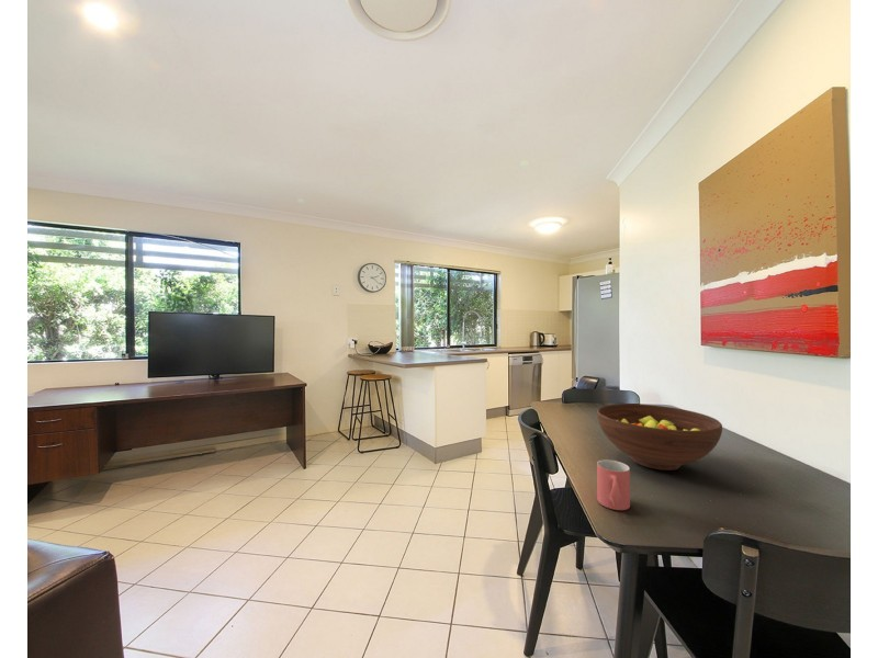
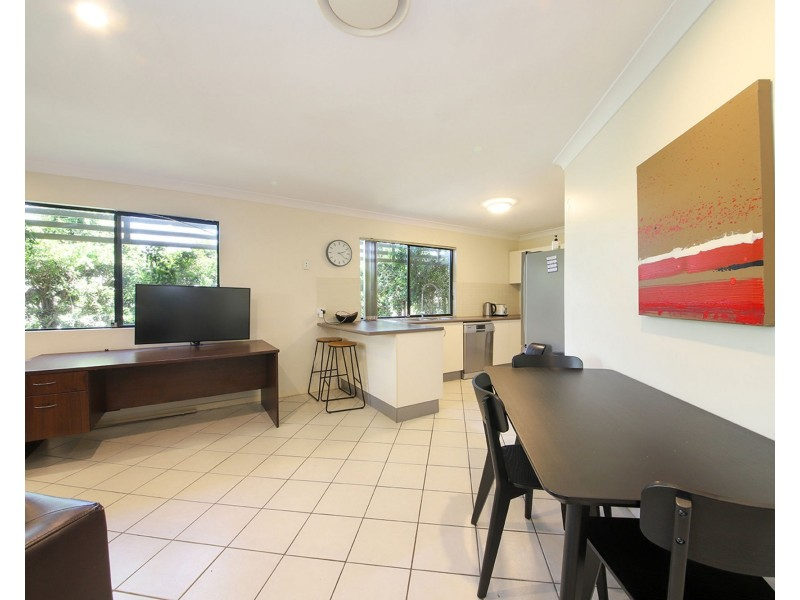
- mug (614, 487)
- fruit bowl (654, 439)
